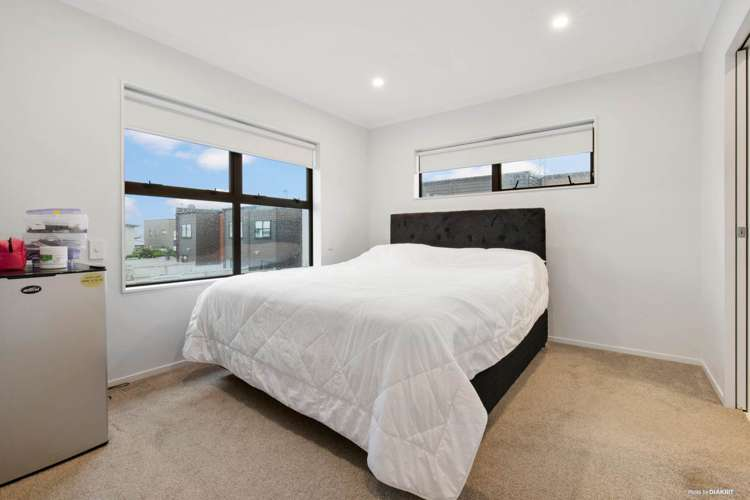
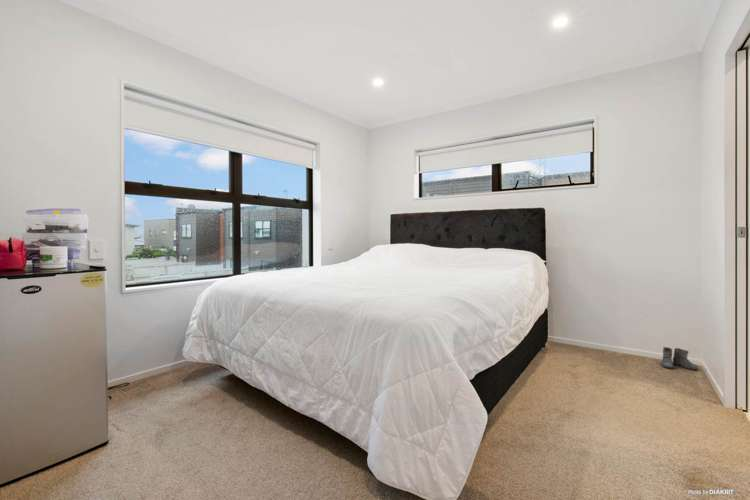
+ boots (675, 358)
